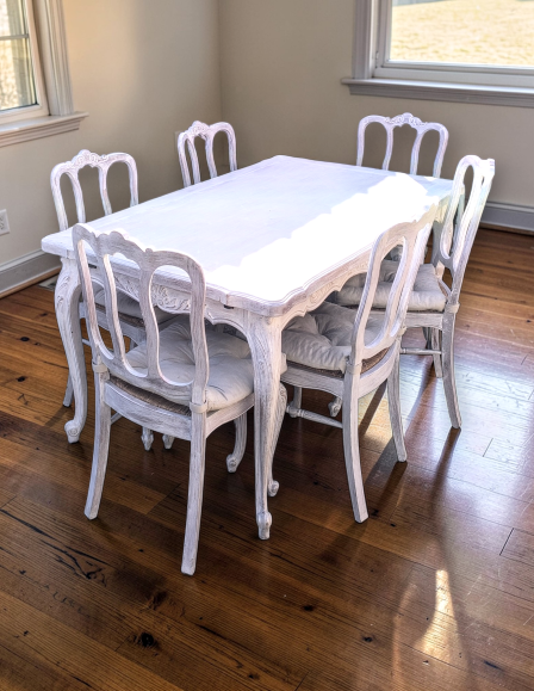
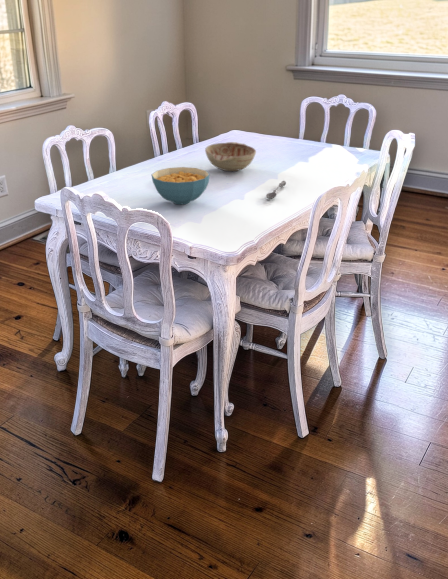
+ cereal bowl (181, 188)
+ soupspoon (276, 189)
+ decorative bowl (230, 158)
